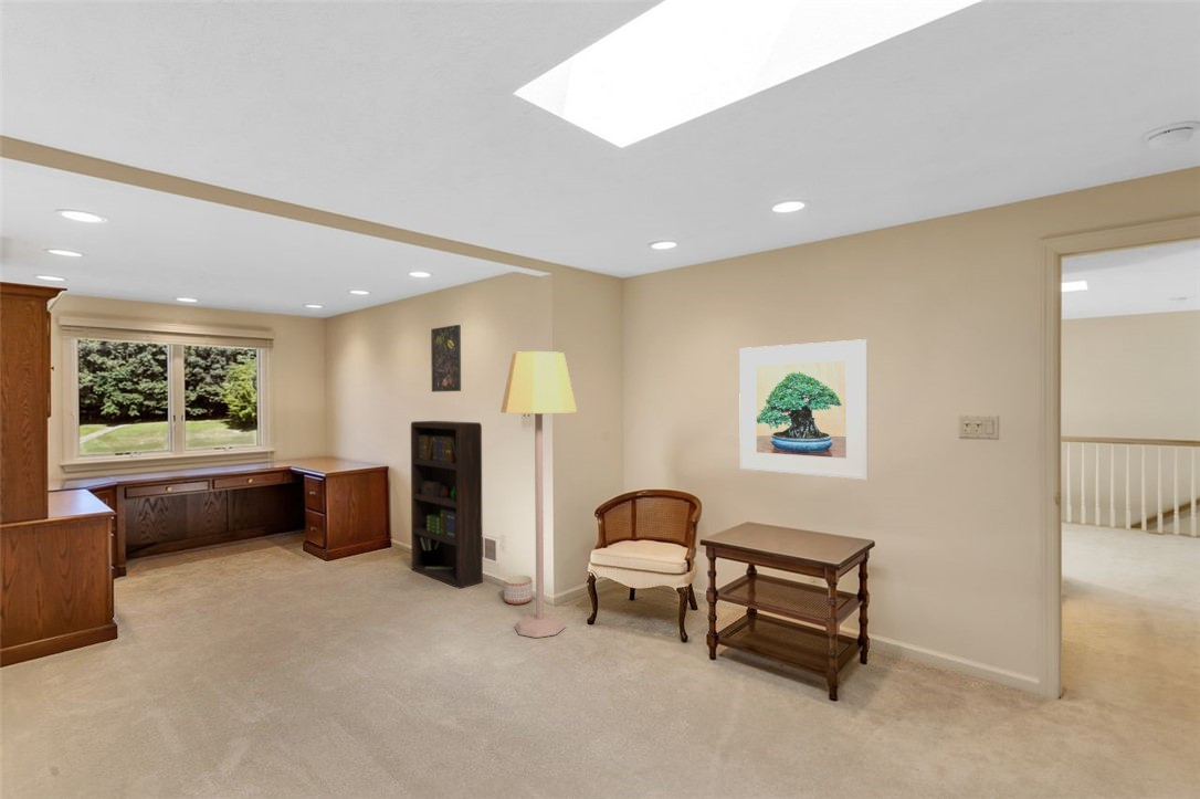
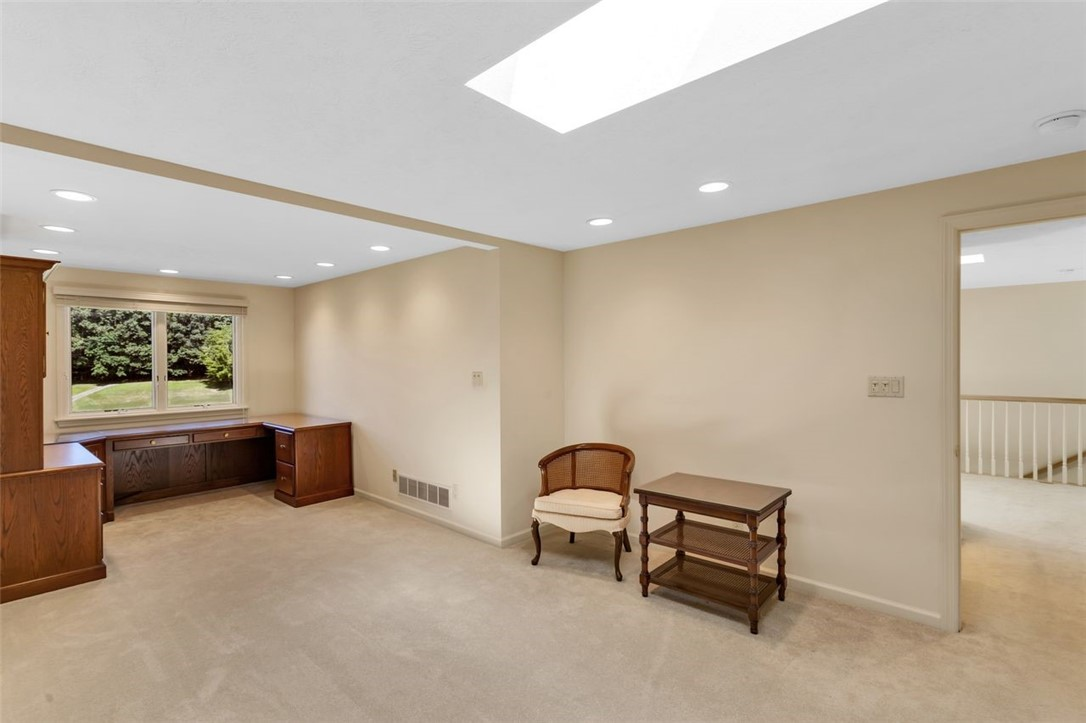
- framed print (799, 409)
- lamp (538, 490)
- planter (518, 589)
- bookcase (445, 498)
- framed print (445, 359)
